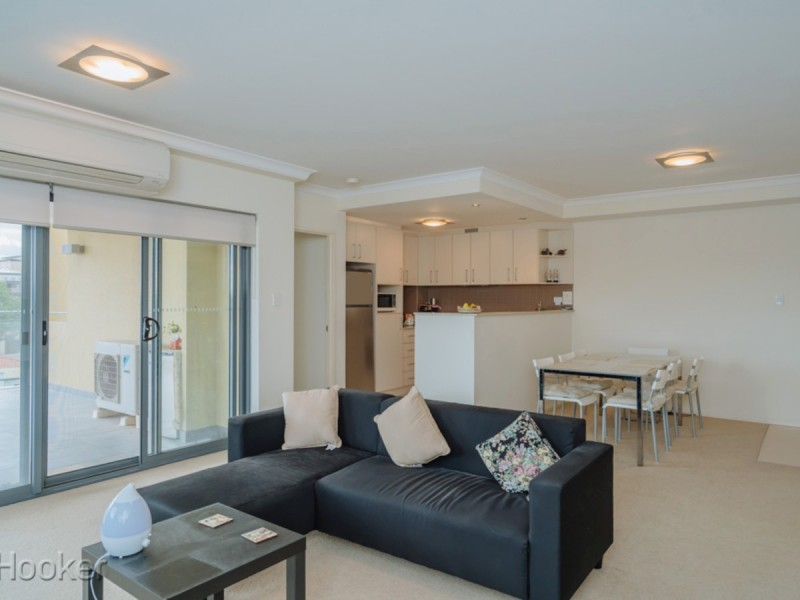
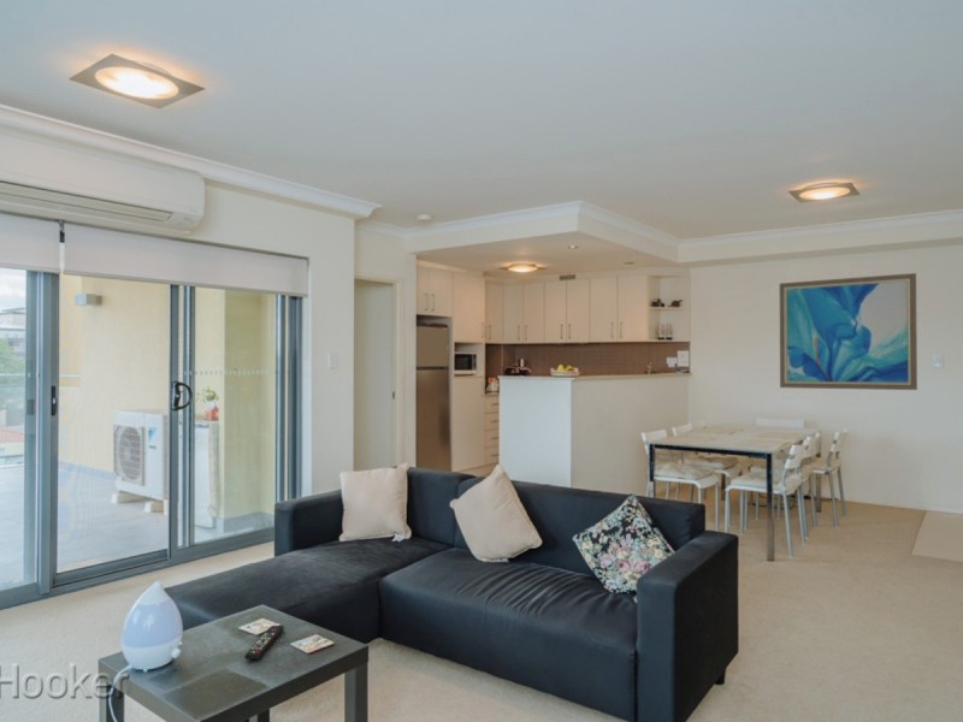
+ wall art (844, 333)
+ remote control (265, 641)
